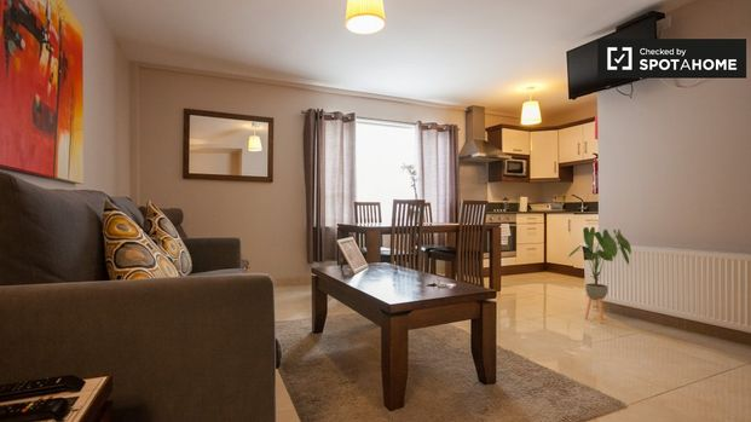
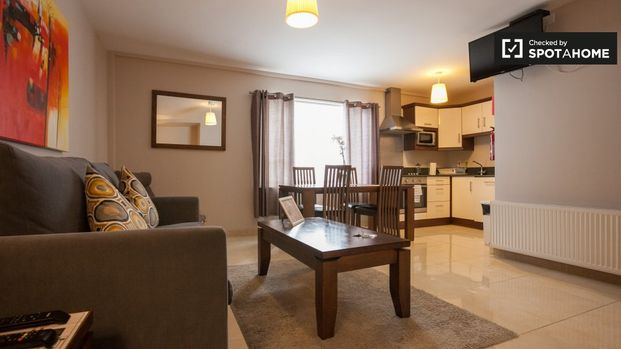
- house plant (600, 271)
